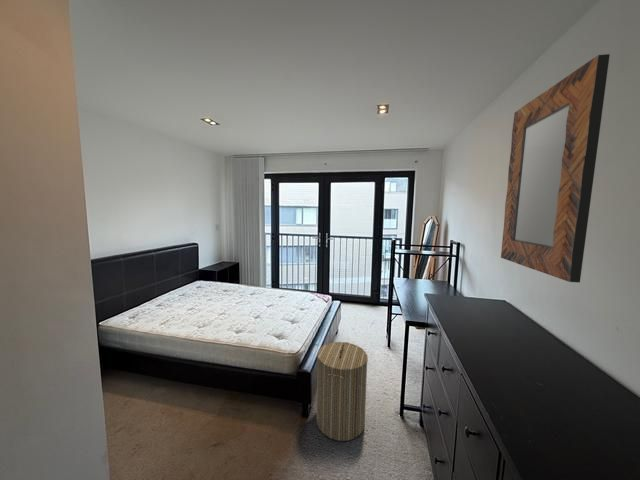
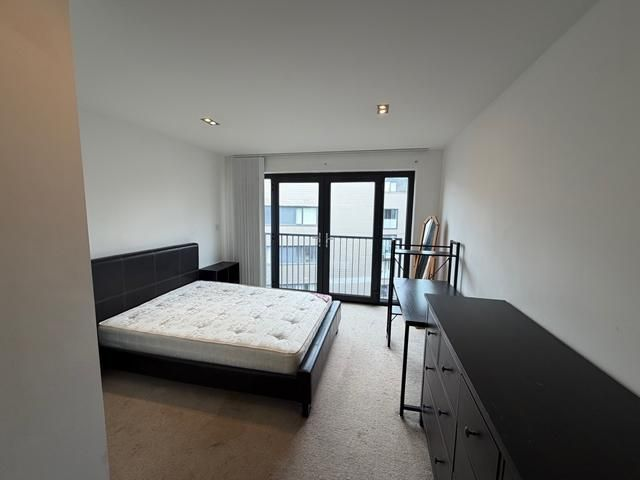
- home mirror (540, 182)
- laundry hamper (341, 382)
